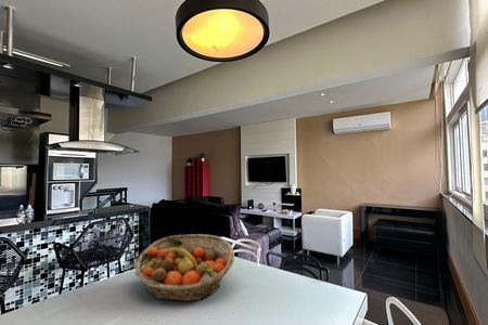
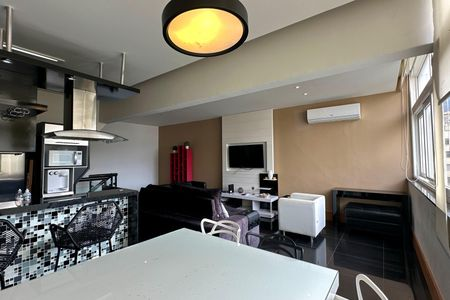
- fruit basket (185, 264)
